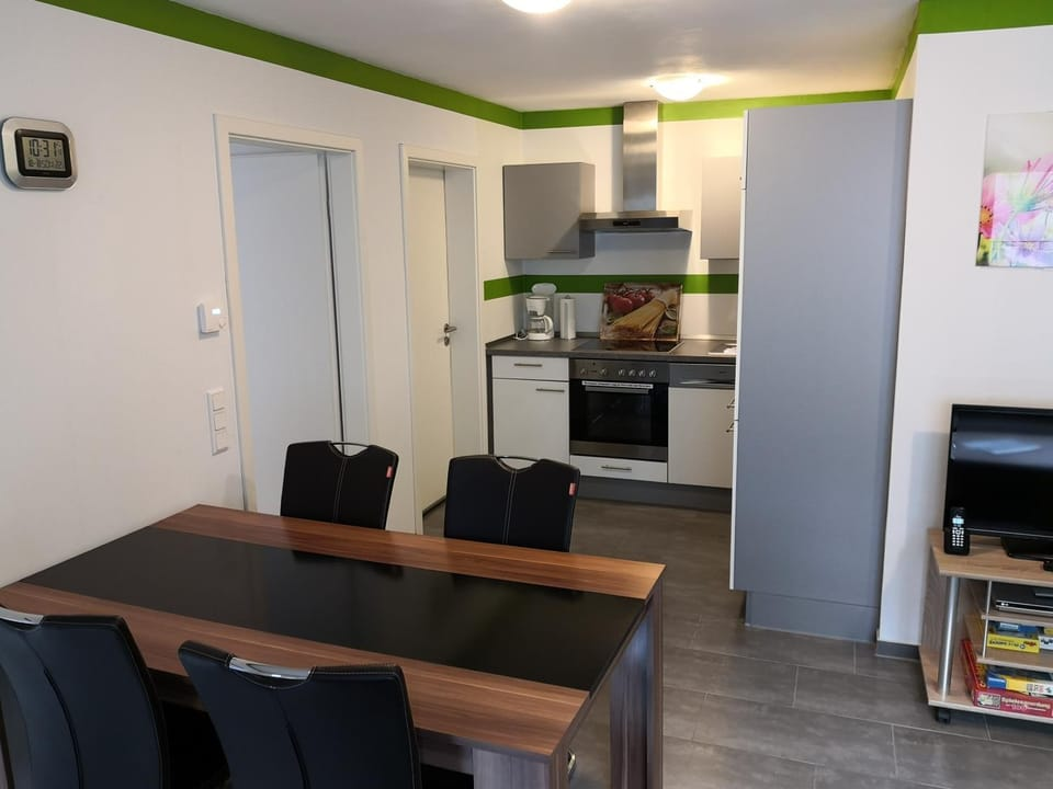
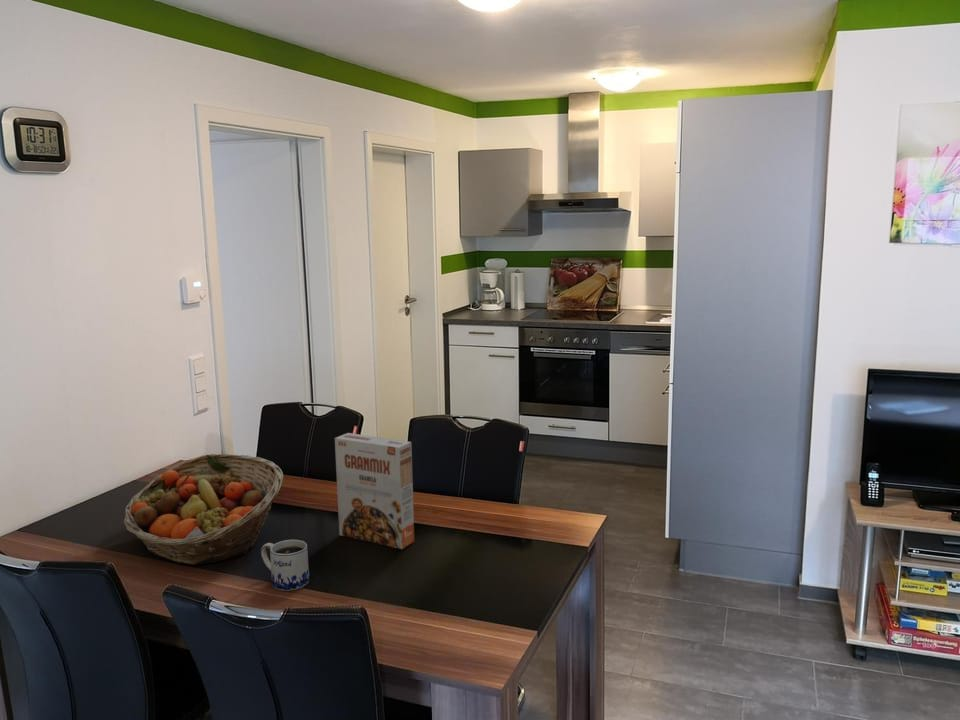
+ fruit basket (205, 506)
+ cereal box (374, 489)
+ mug (285, 563)
